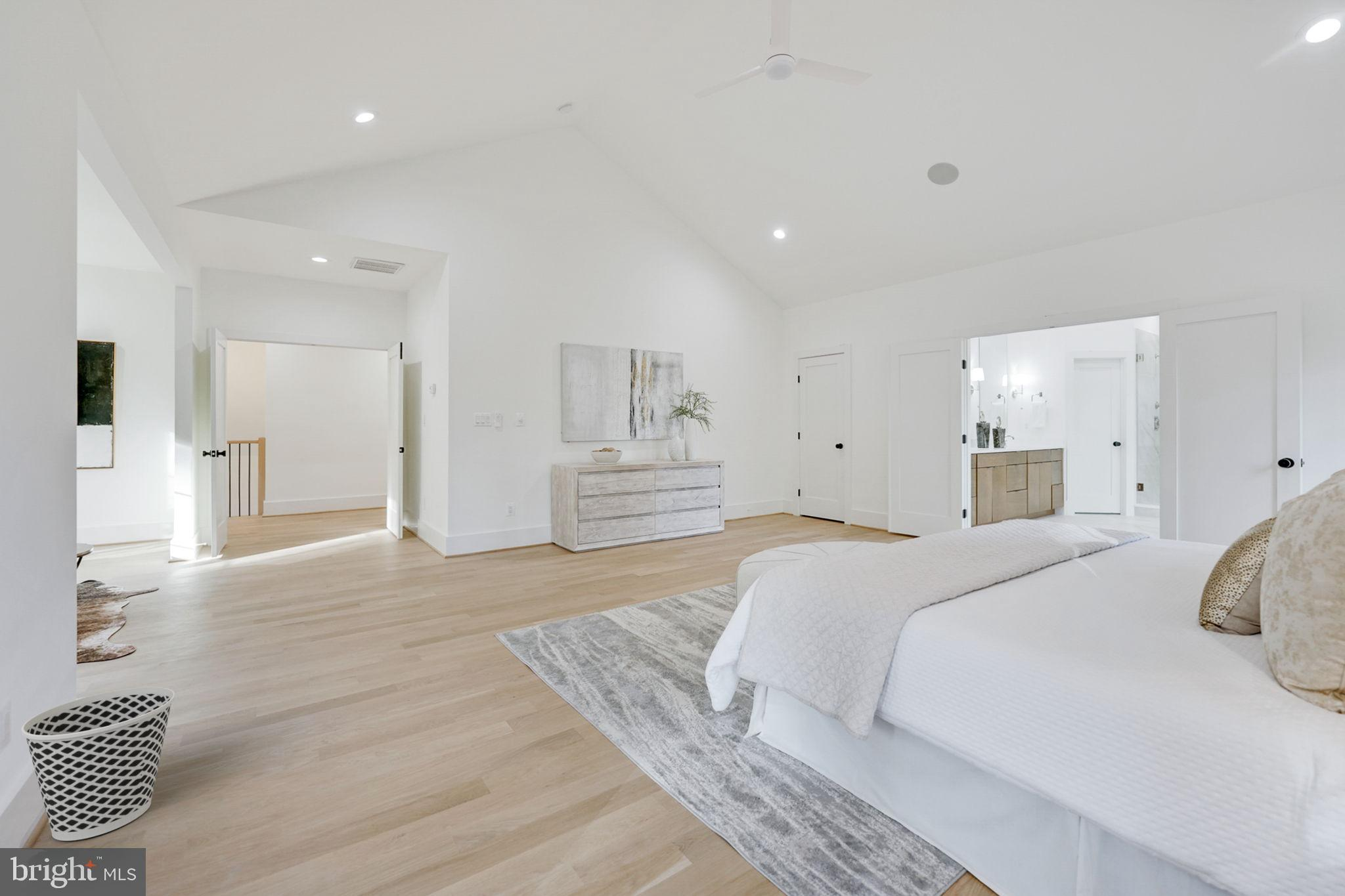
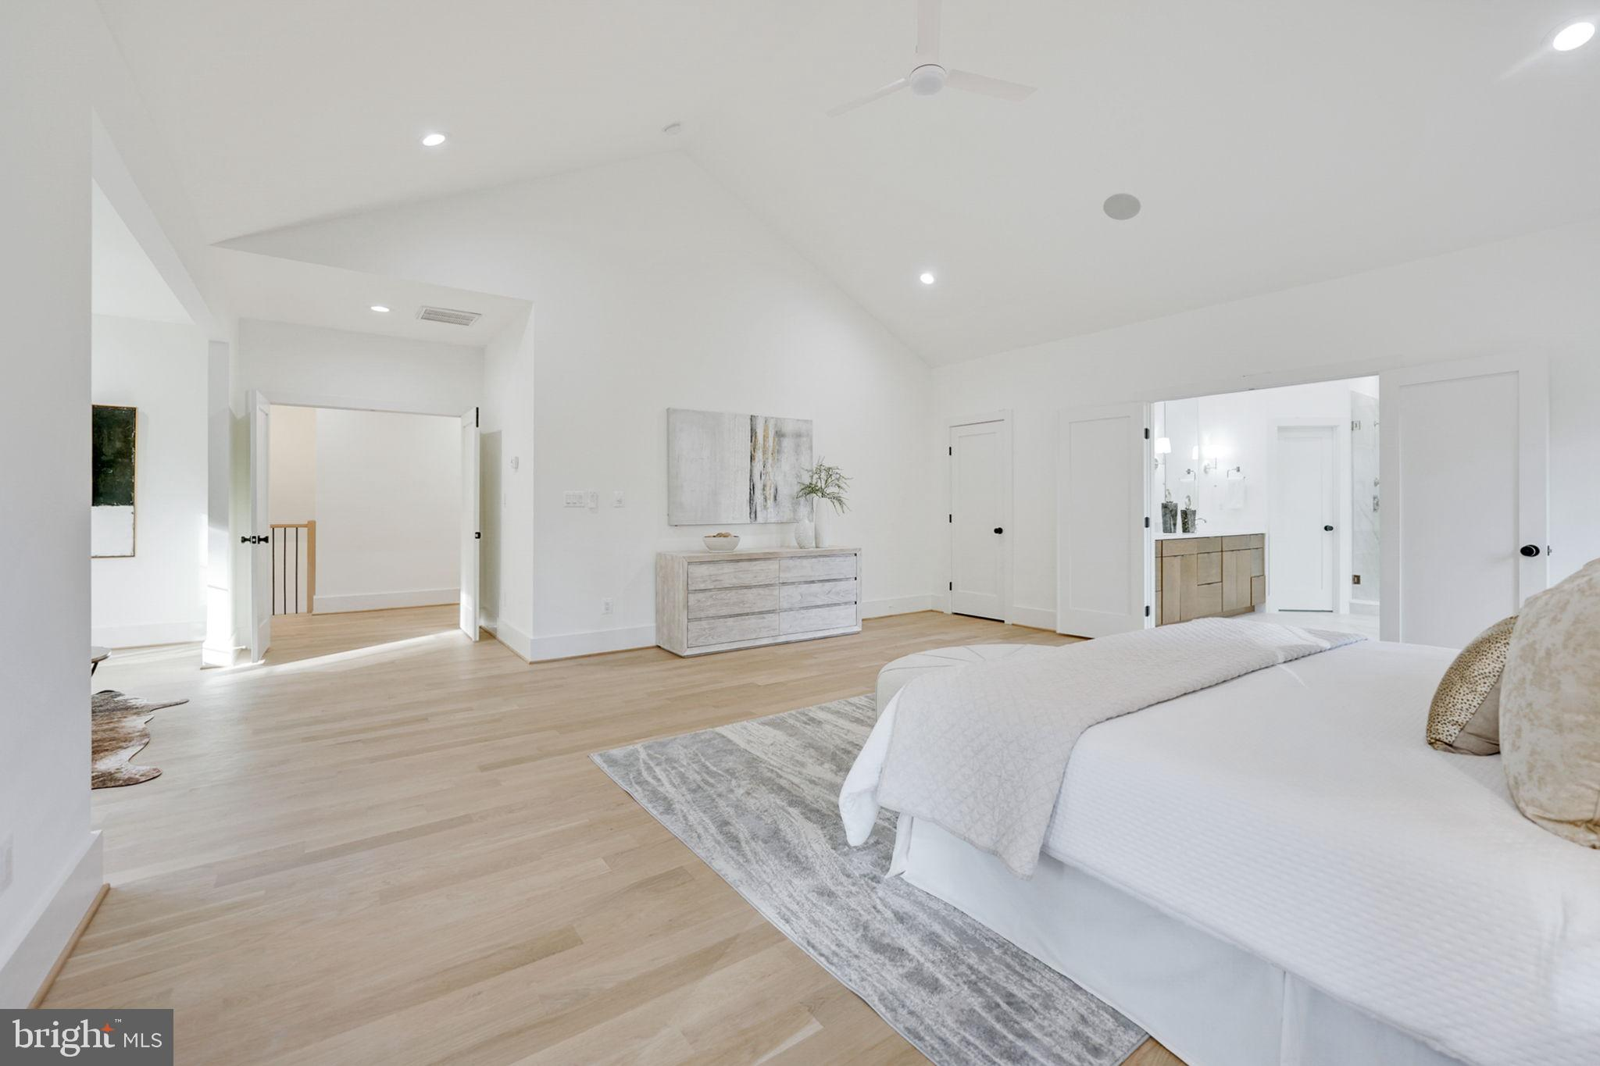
- wastebasket (103, 763)
